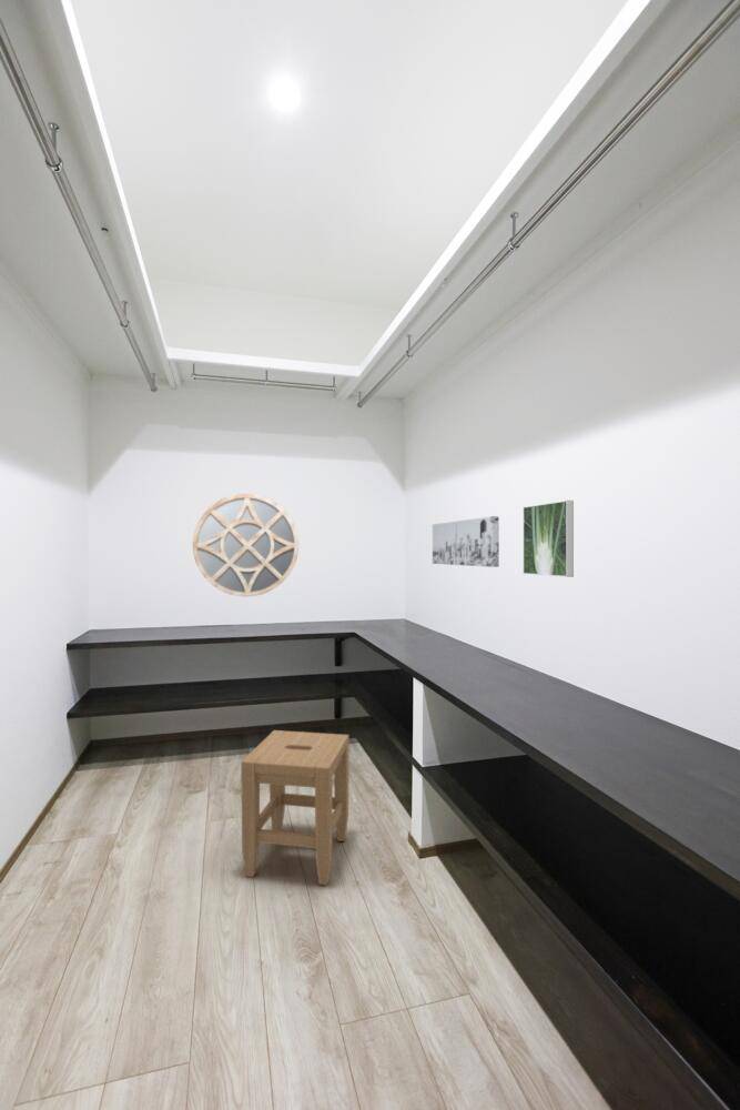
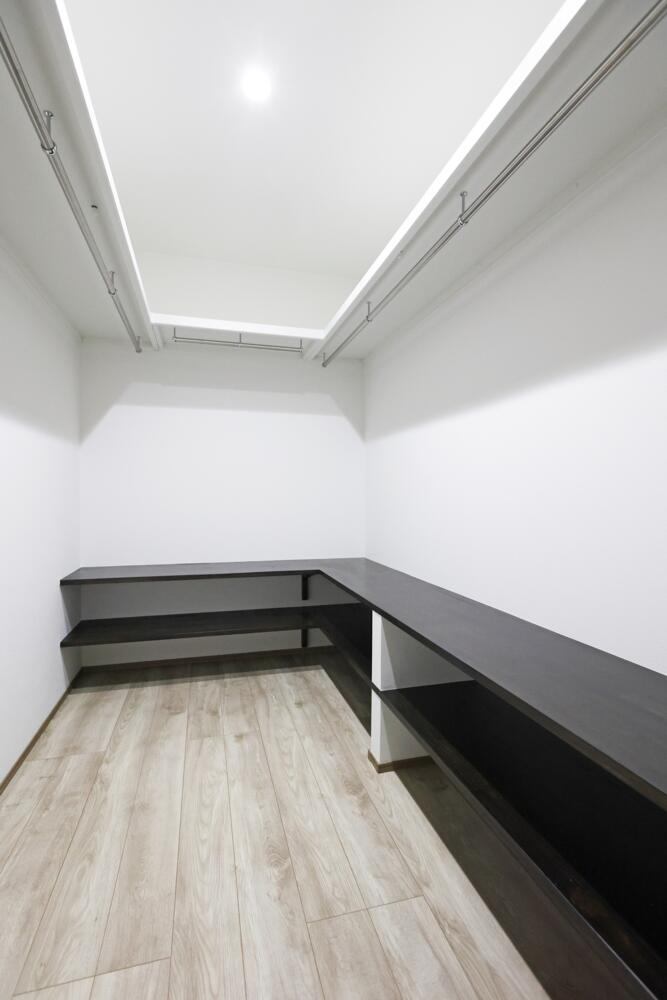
- home mirror (246, 545)
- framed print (546, 539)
- wall art (460, 543)
- stool (298, 801)
